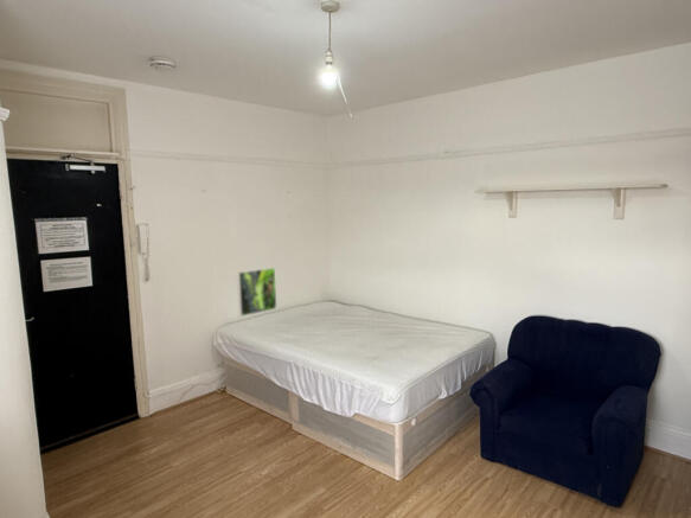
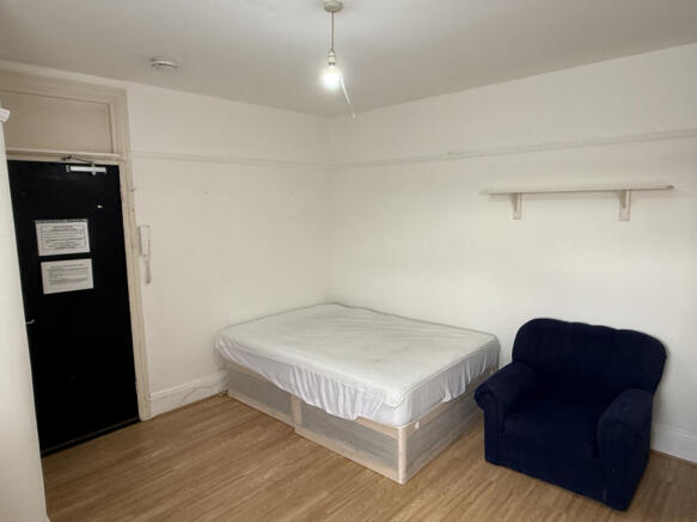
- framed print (257, 290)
